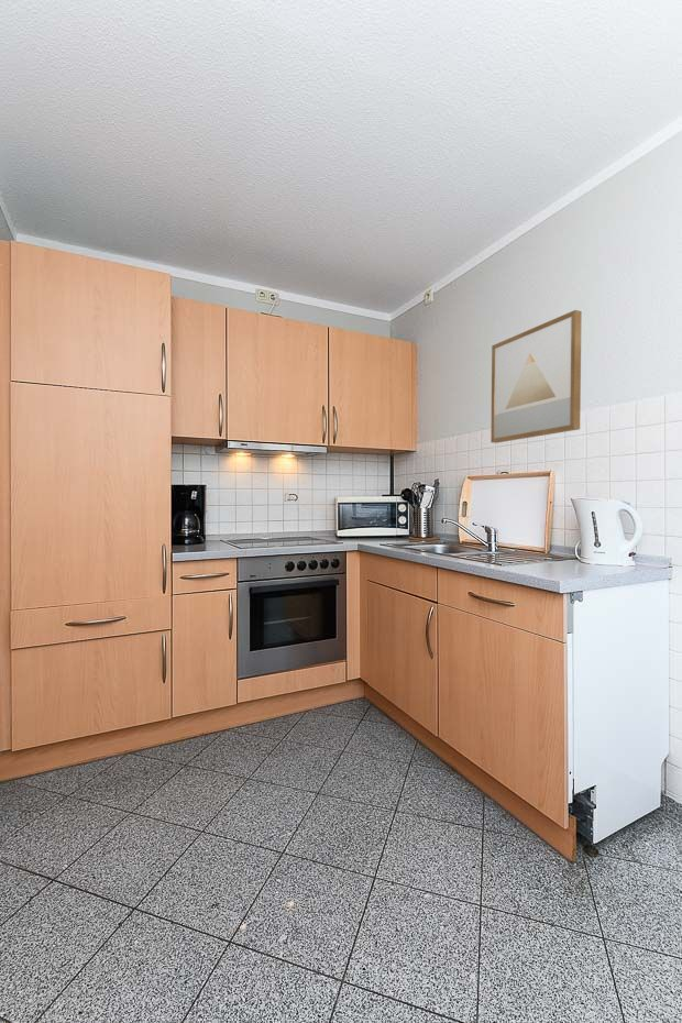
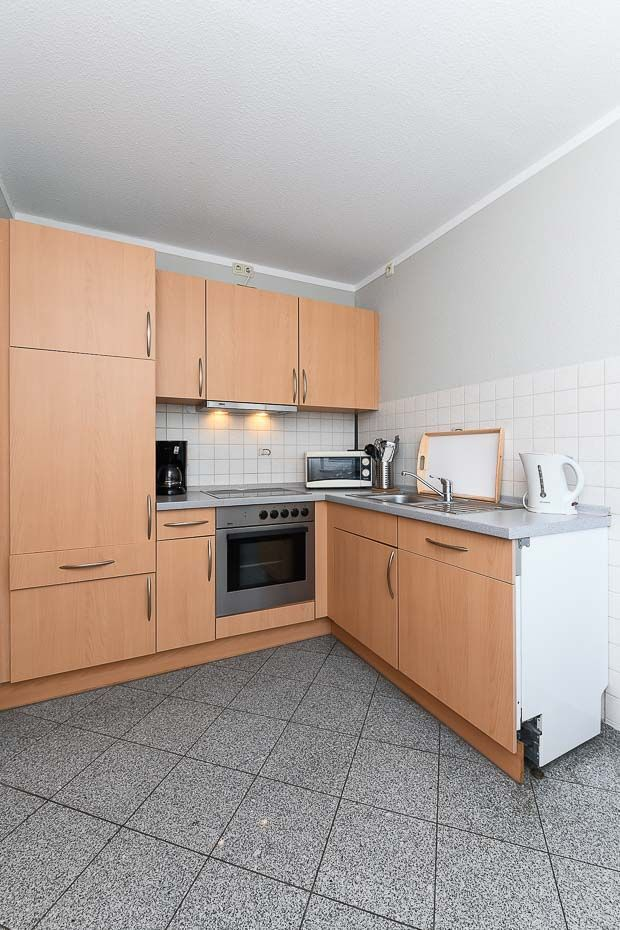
- wall art (531, 383)
